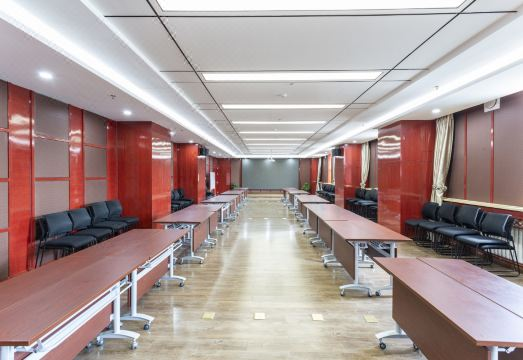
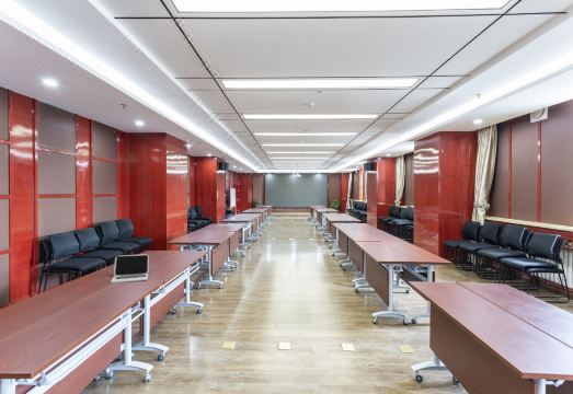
+ laptop (130, 267)
